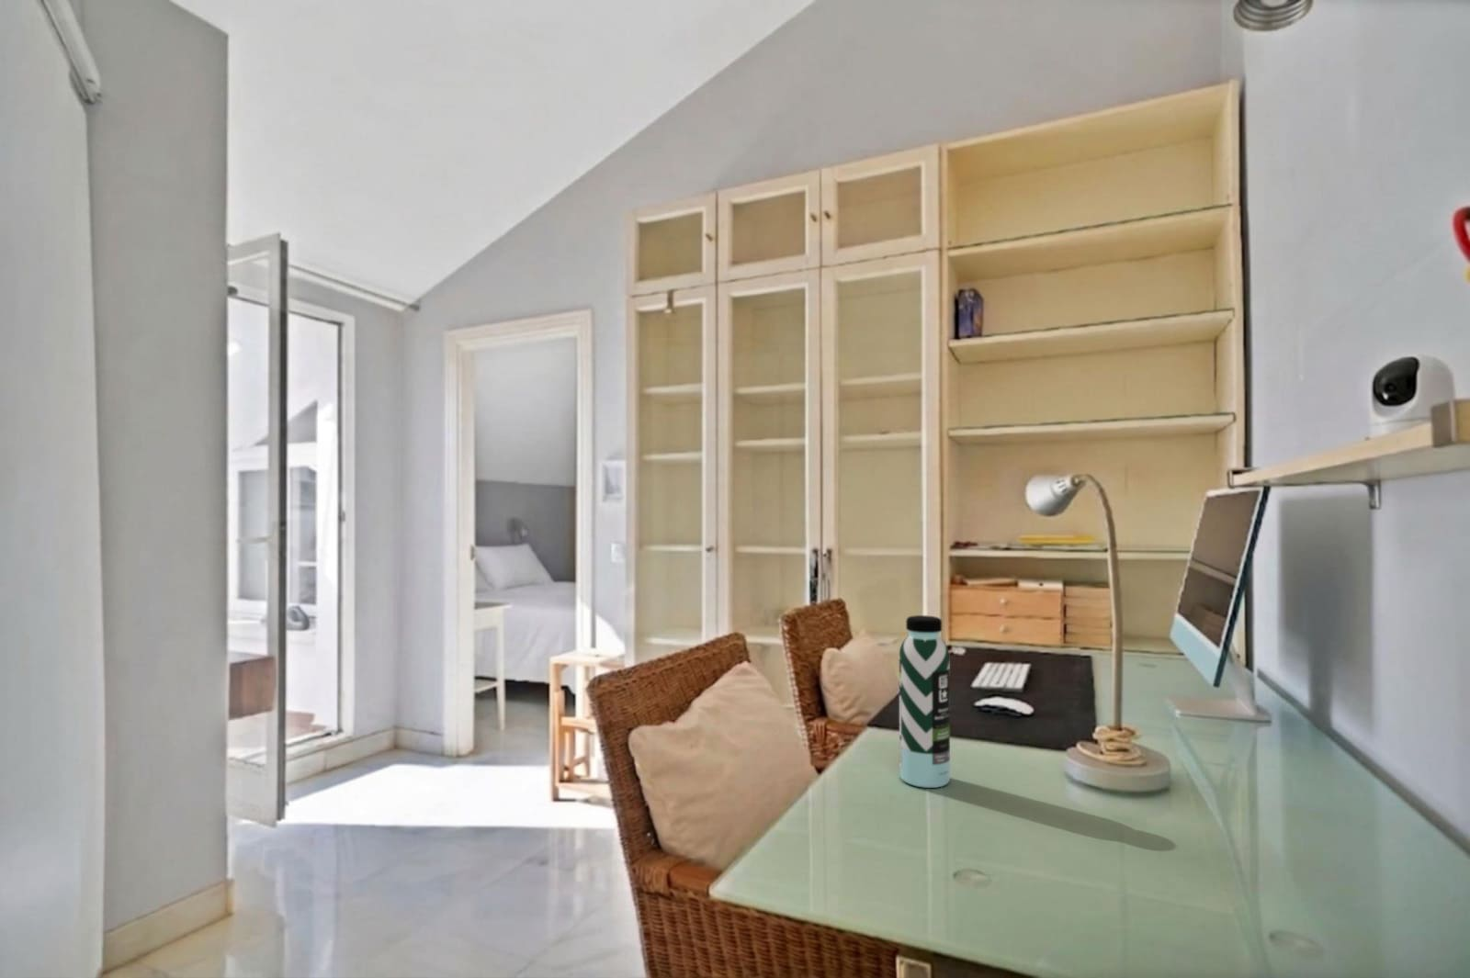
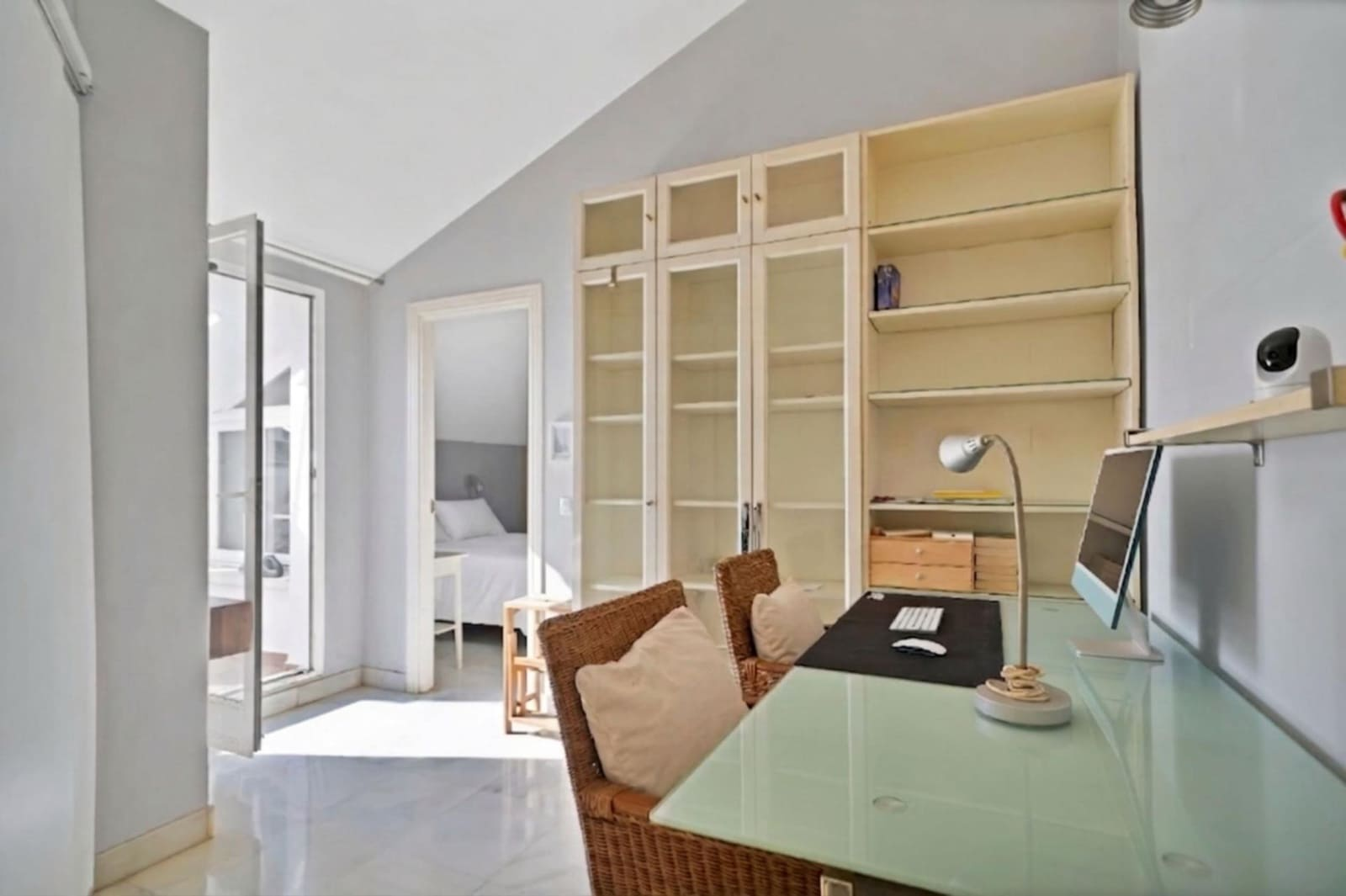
- water bottle (924, 697)
